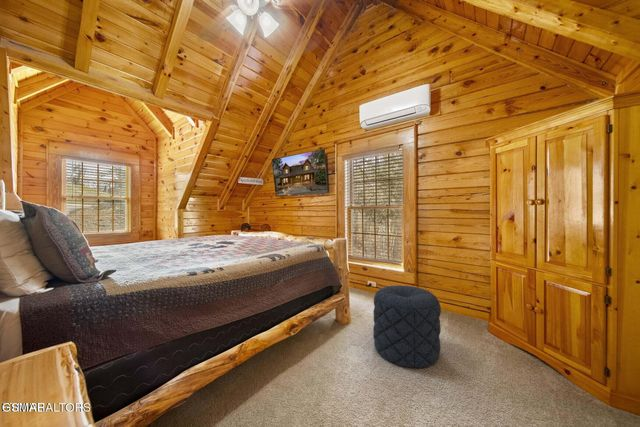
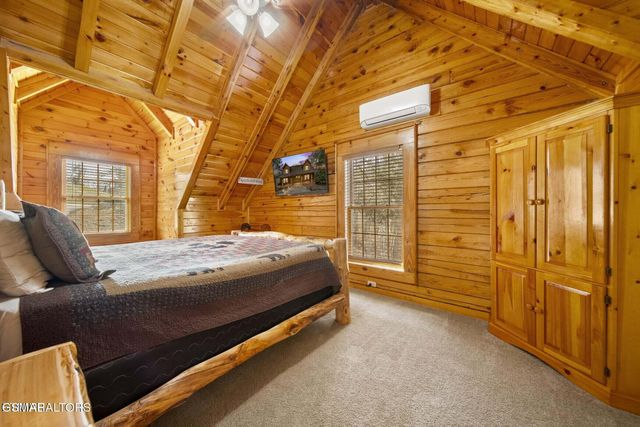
- pouf (405, 320)
